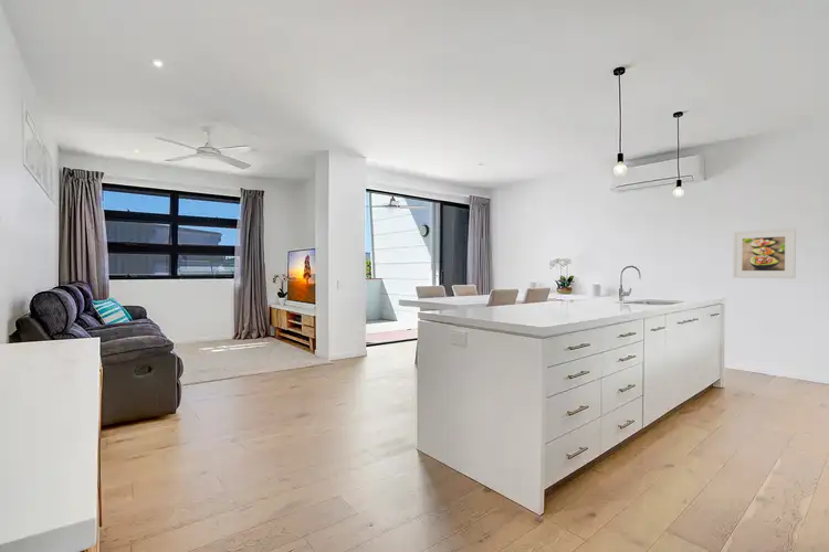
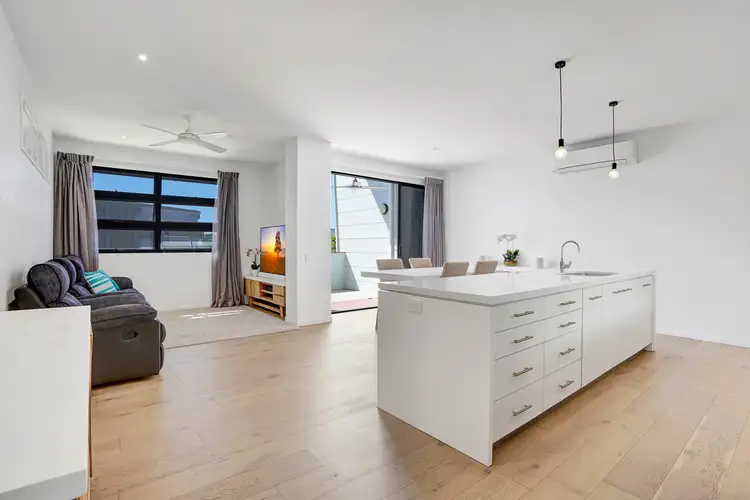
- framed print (763, 254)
